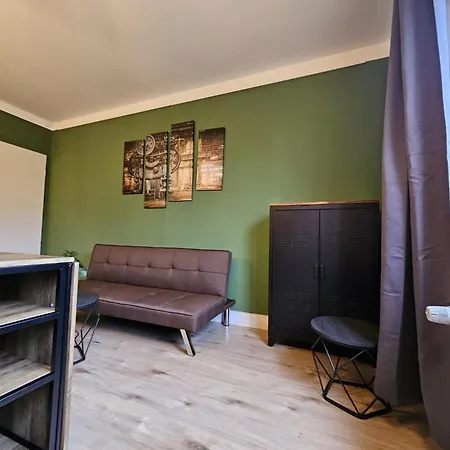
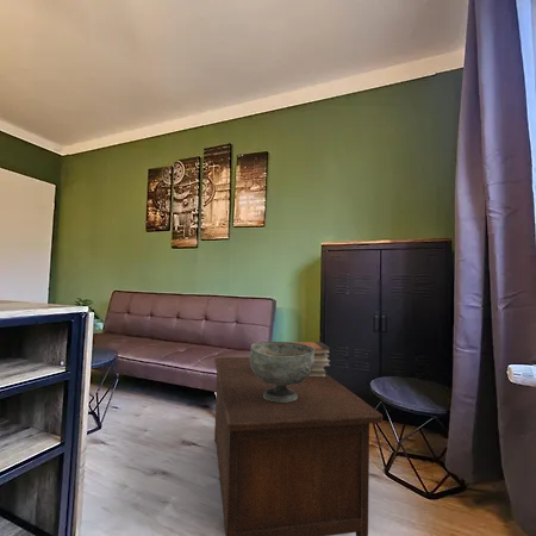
+ cabinet (275, 428)
+ book stack (300, 343)
+ decorative bowl (281, 370)
